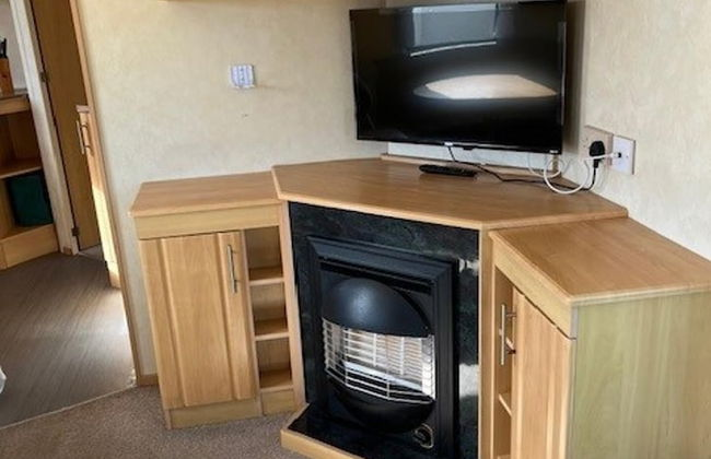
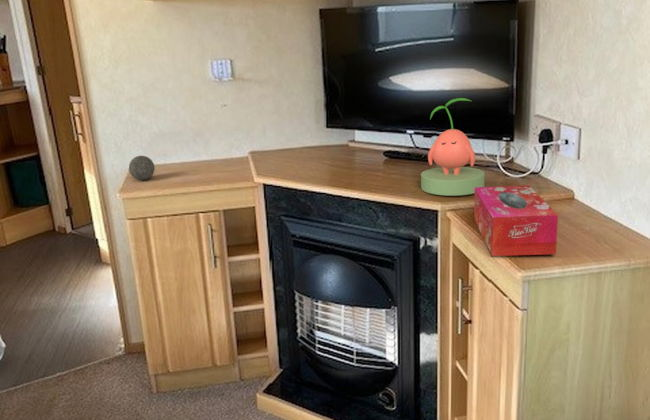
+ decorative ball (141, 167)
+ plant (452, 144)
+ tissue box (512, 218)
